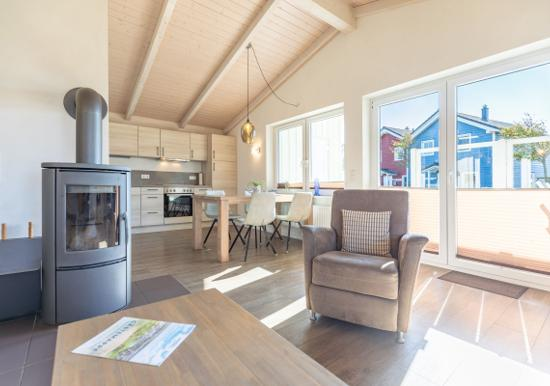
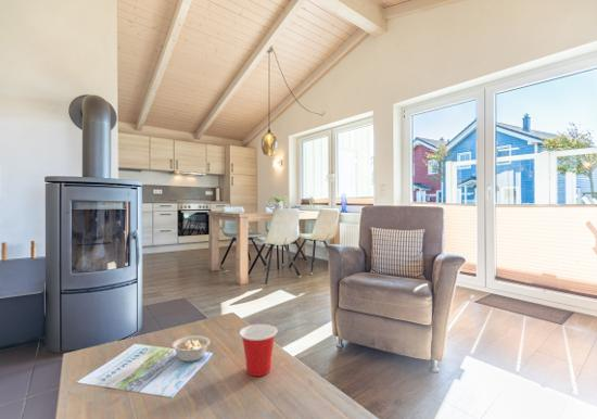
+ legume (192, 347)
+ cup (258, 350)
